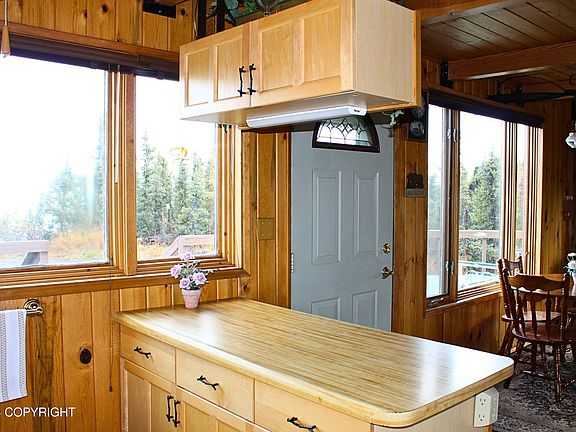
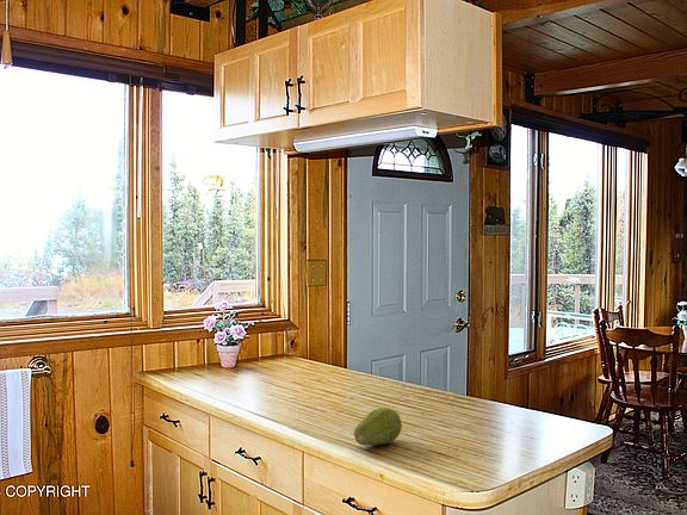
+ fruit (378, 426)
